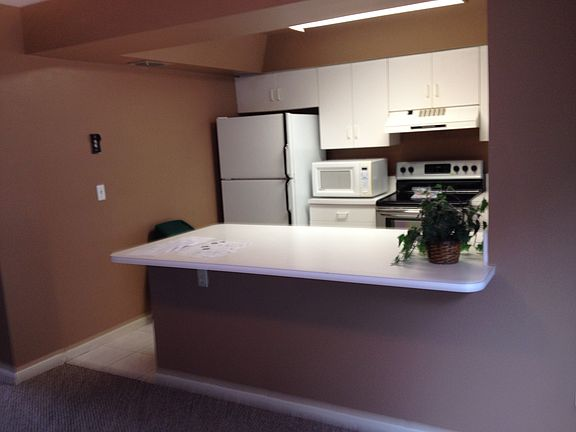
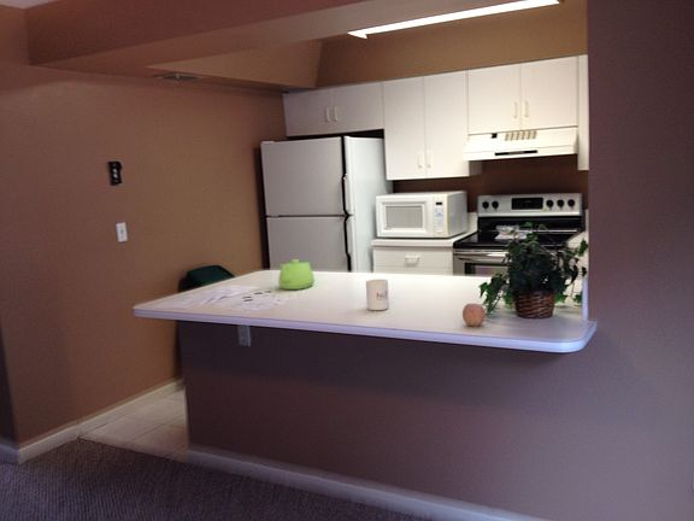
+ mug (378, 293)
+ fruit (474, 315)
+ teapot (294, 273)
